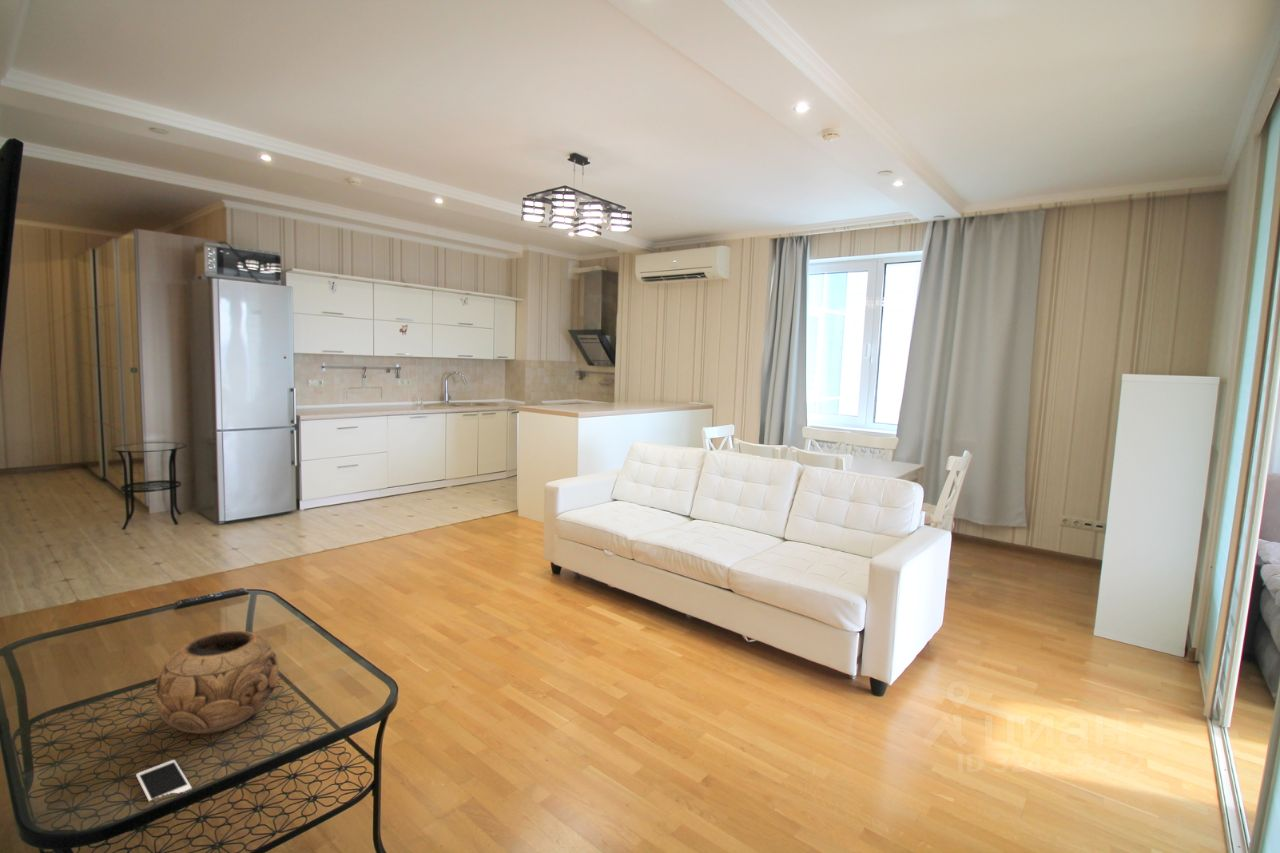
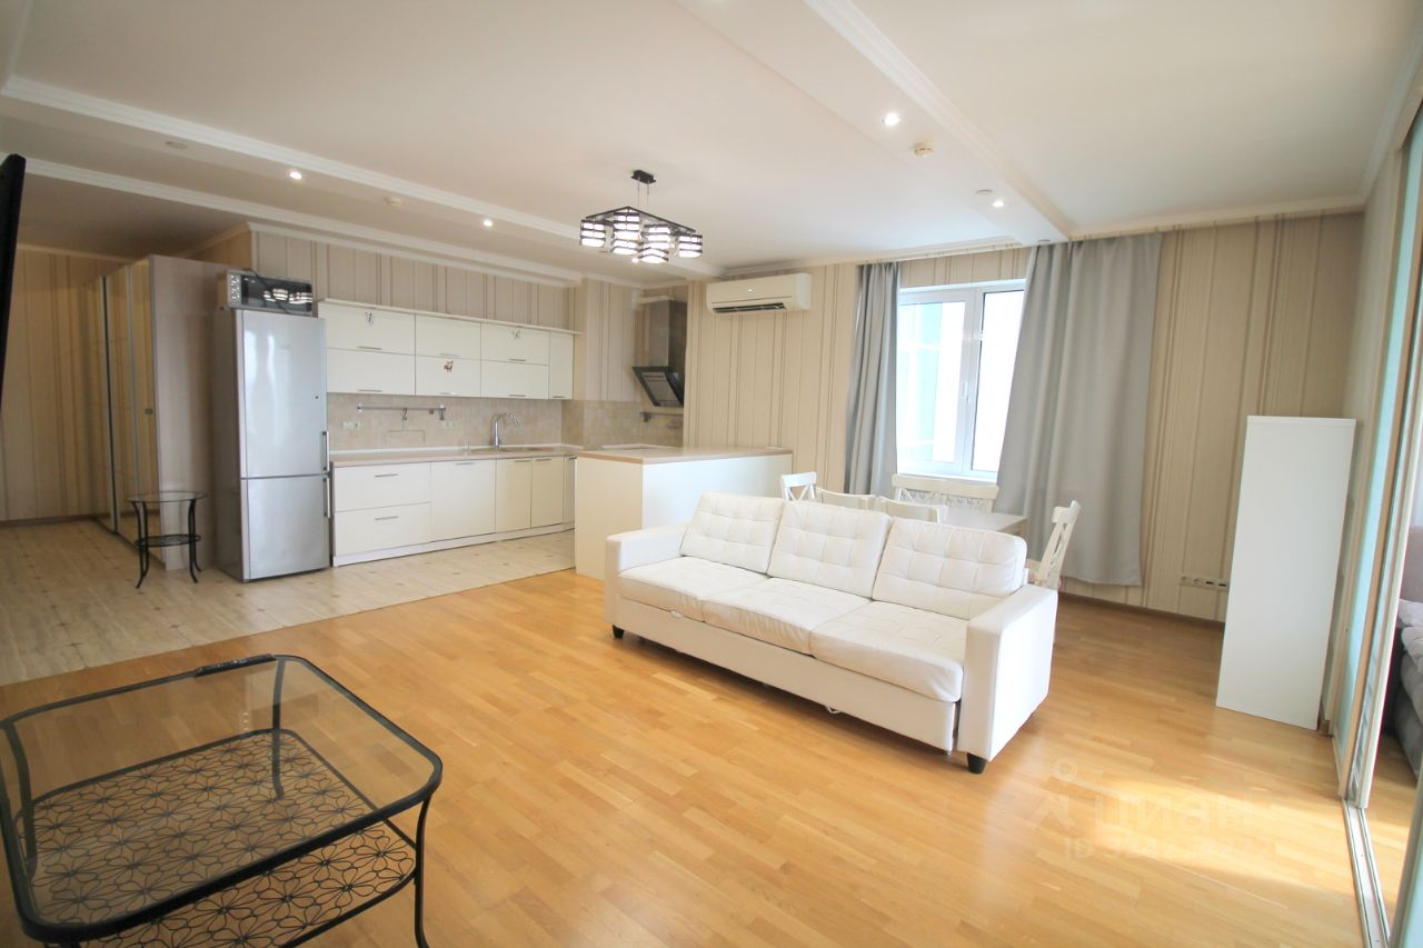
- decorative bowl (219, 680)
- cell phone (163, 781)
